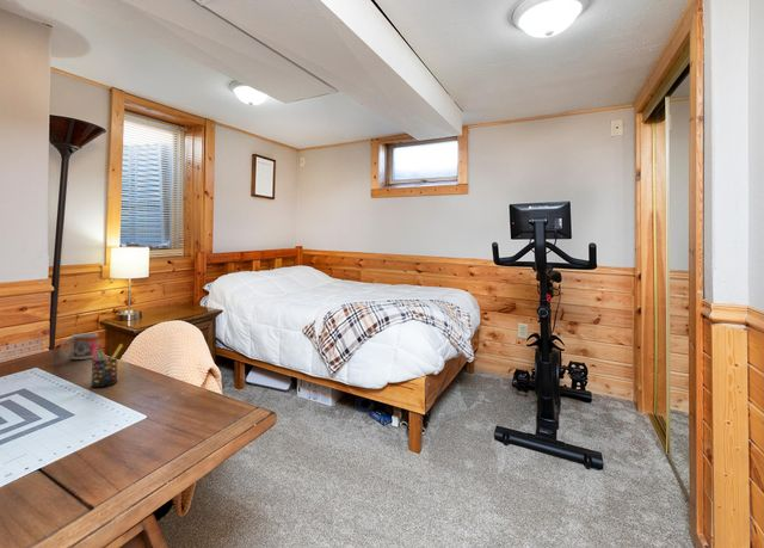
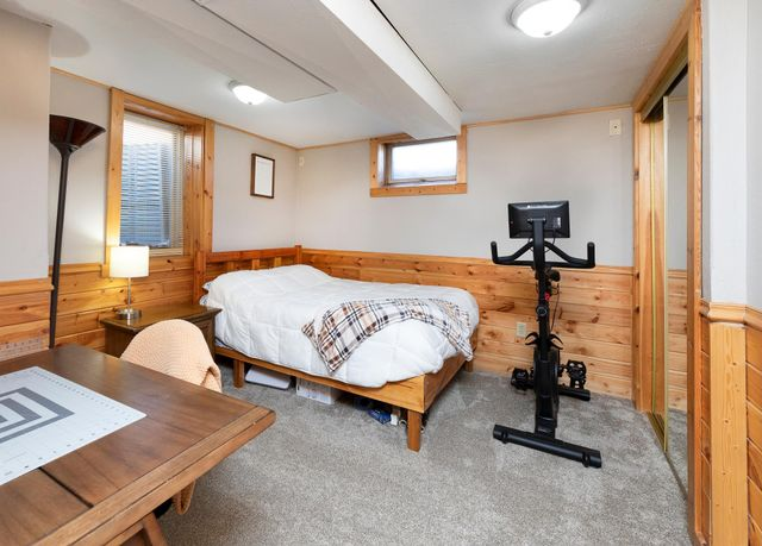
- cup (79, 346)
- pen holder (103, 362)
